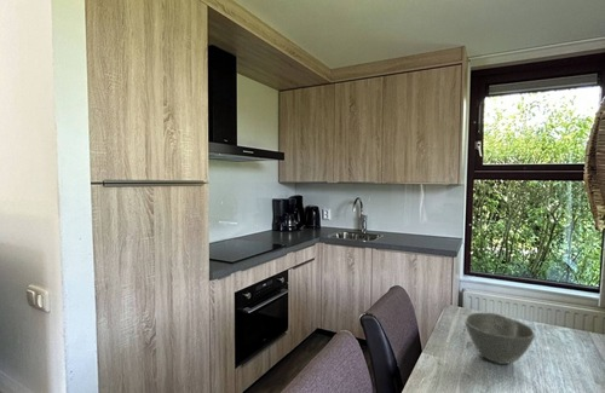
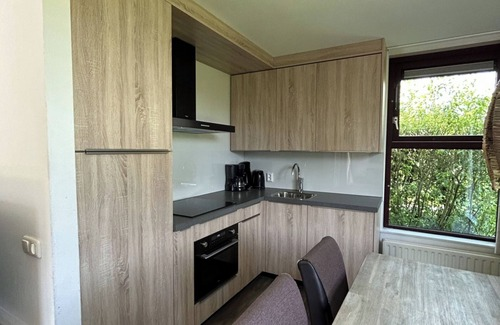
- bowl (496, 340)
